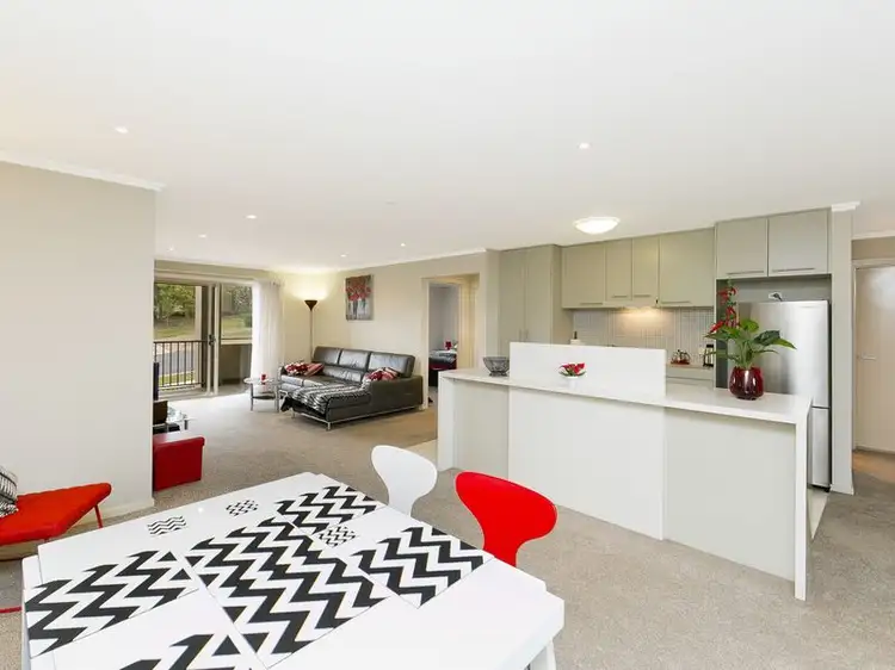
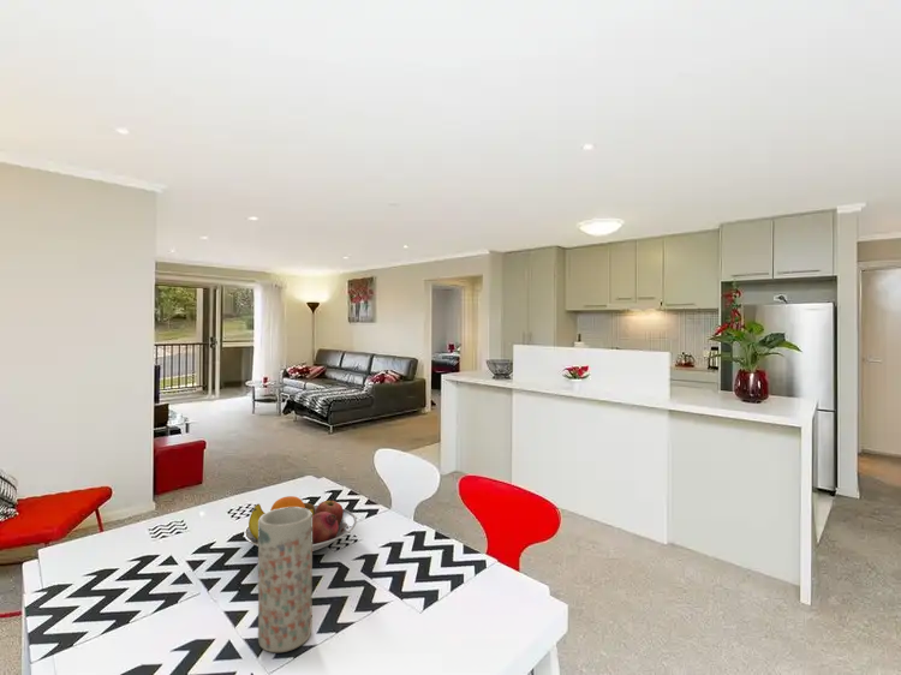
+ fruit bowl (312, 520)
+ vase (285, 575)
